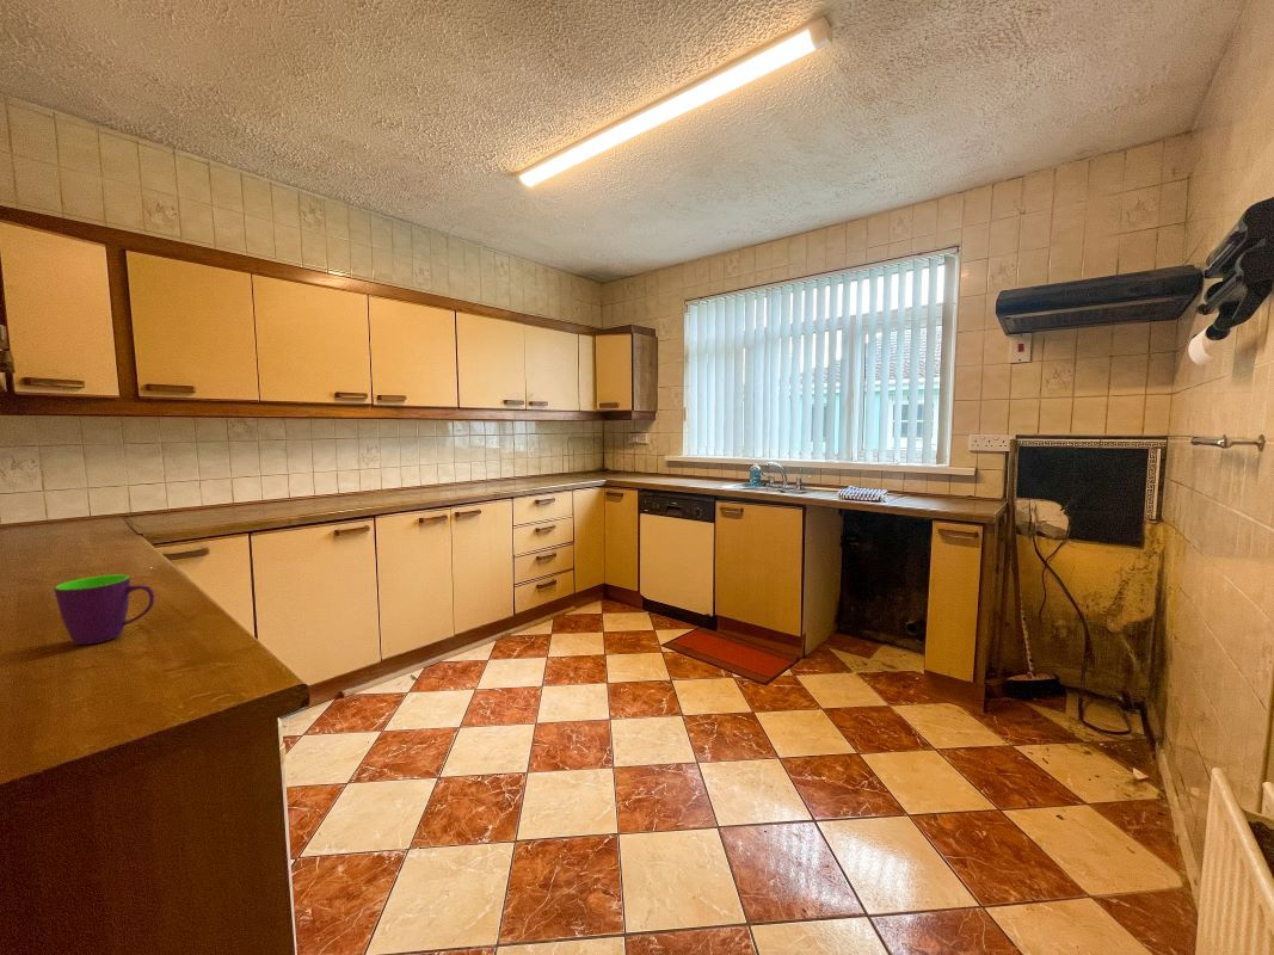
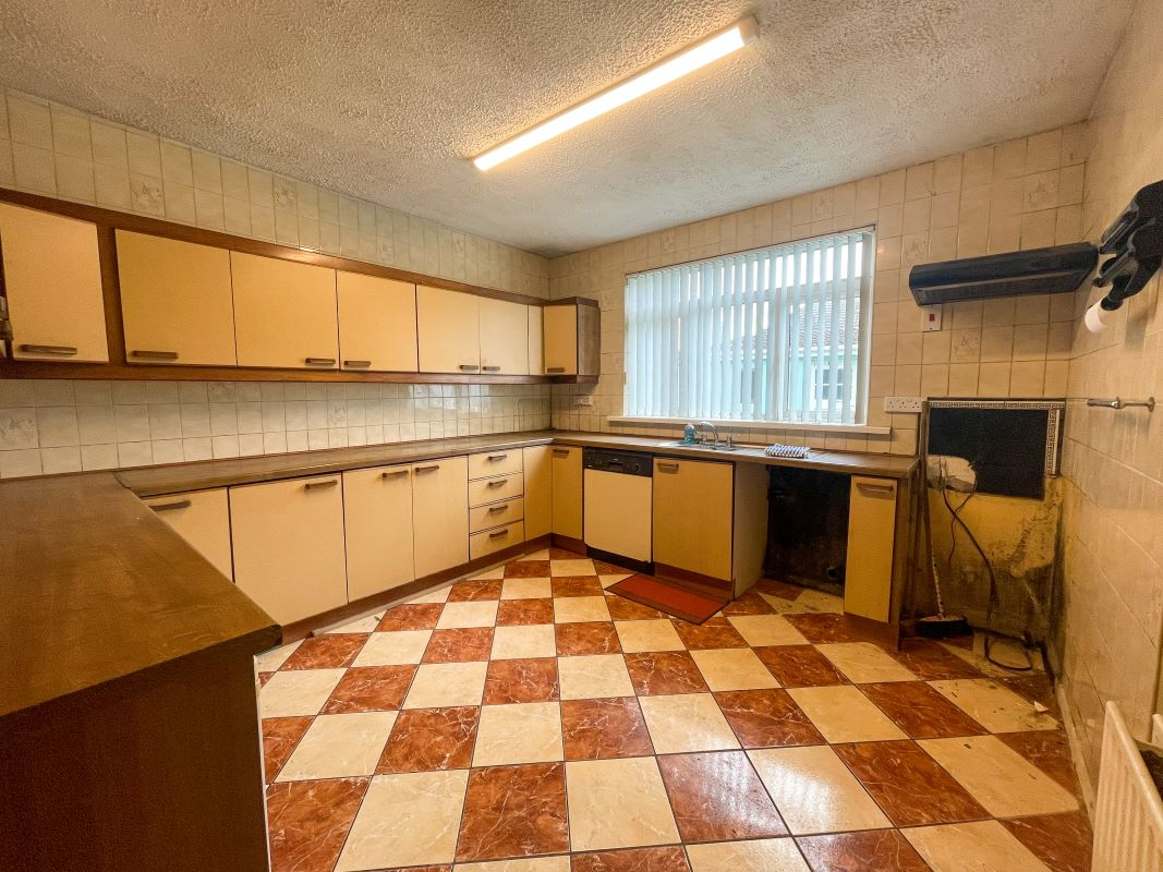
- mug (109, 609)
